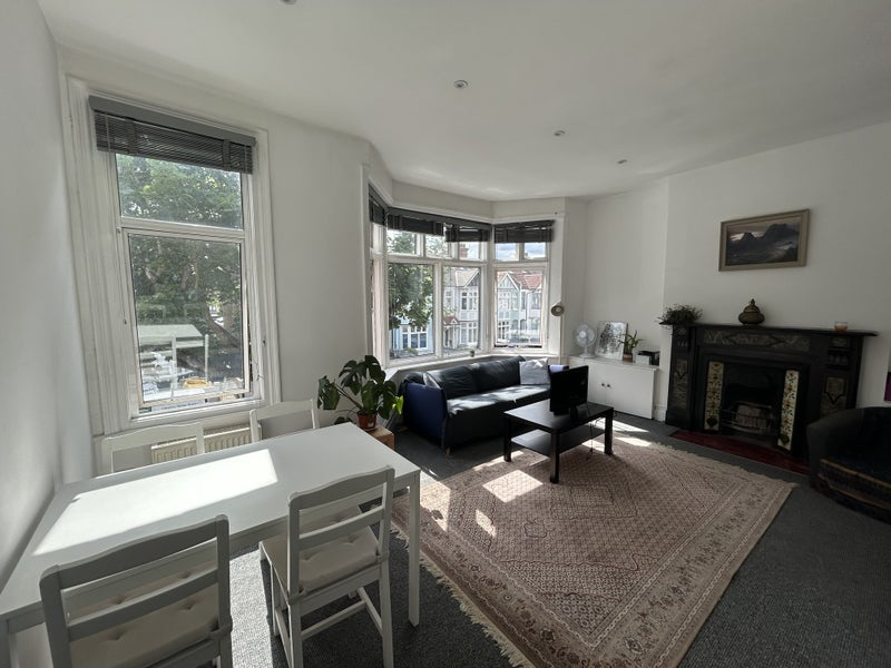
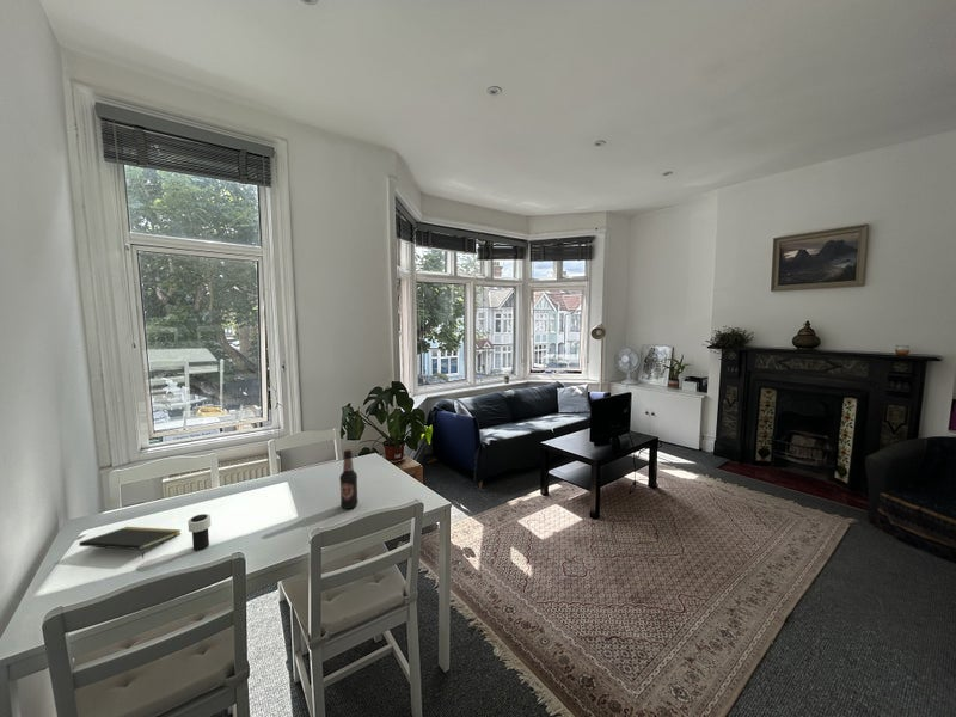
+ bottle (348, 478)
+ notepad (133, 537)
+ cup (200, 532)
